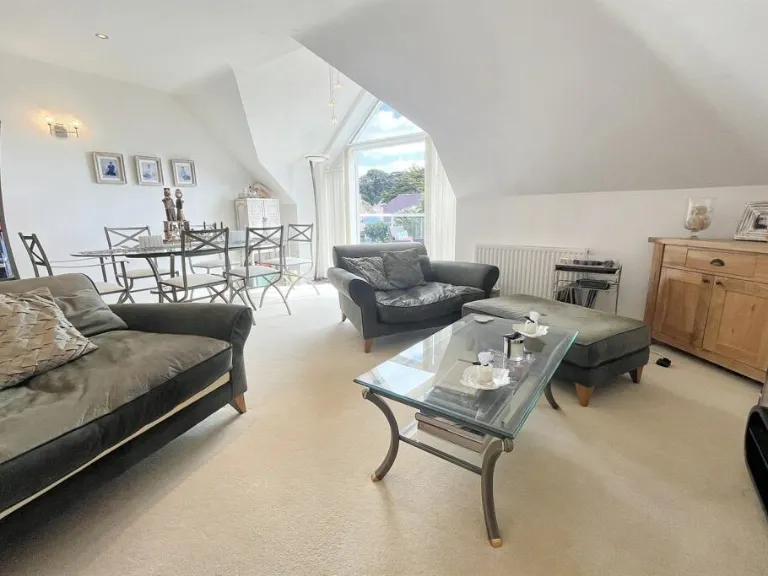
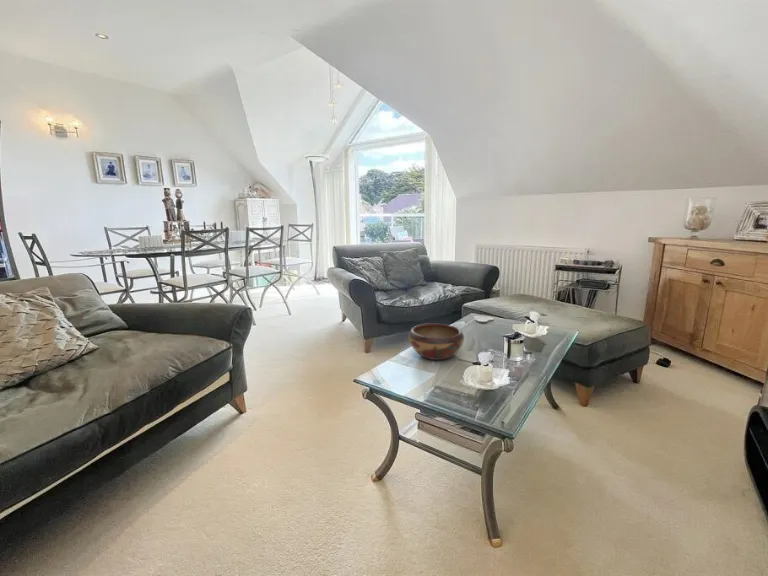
+ decorative bowl (435, 342)
